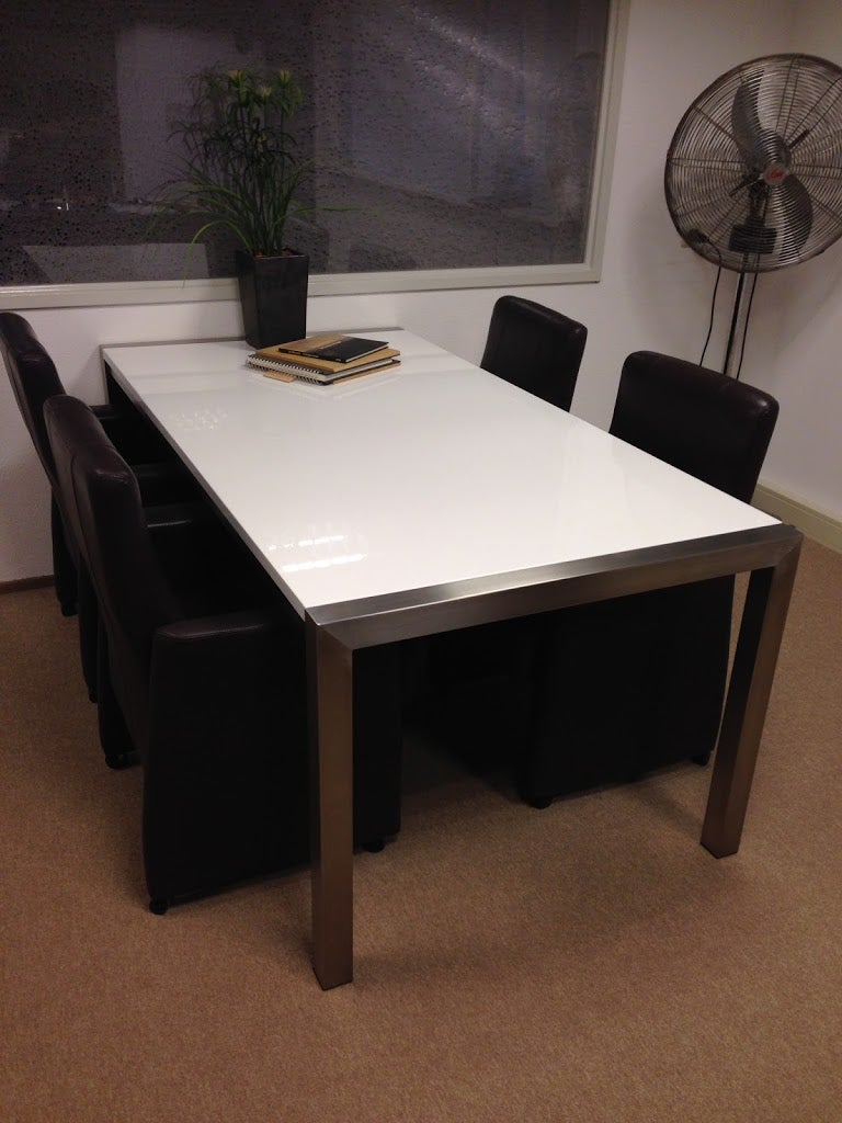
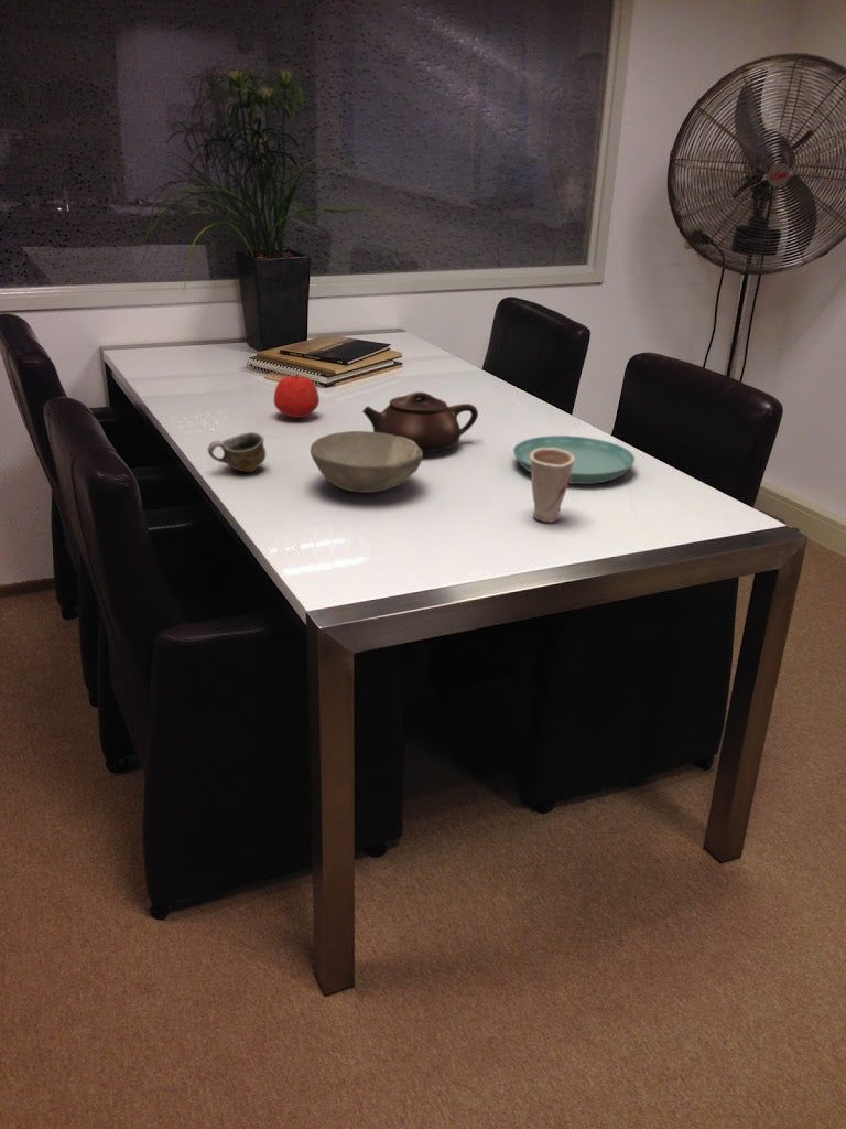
+ teapot (420, 419)
+ apple (296, 395)
+ cup (550, 486)
+ saucer (574, 461)
+ cup (238, 453)
+ bowl (366, 466)
